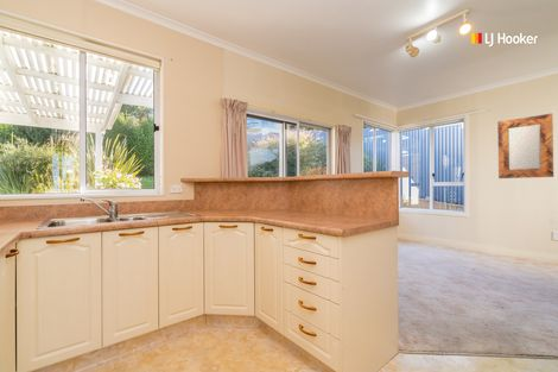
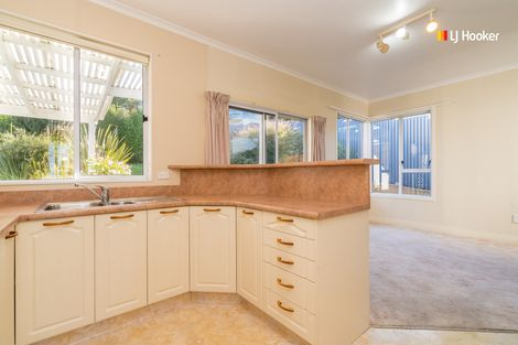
- home mirror (524, 147)
